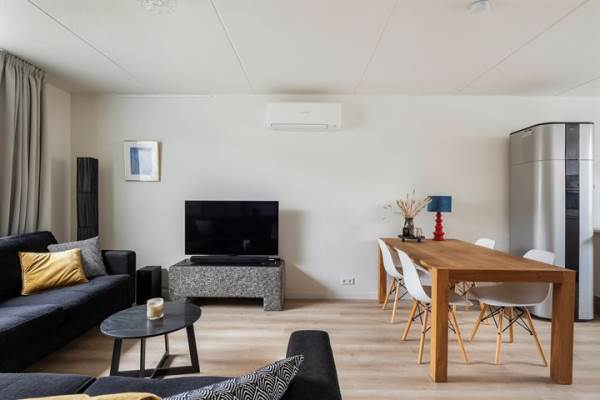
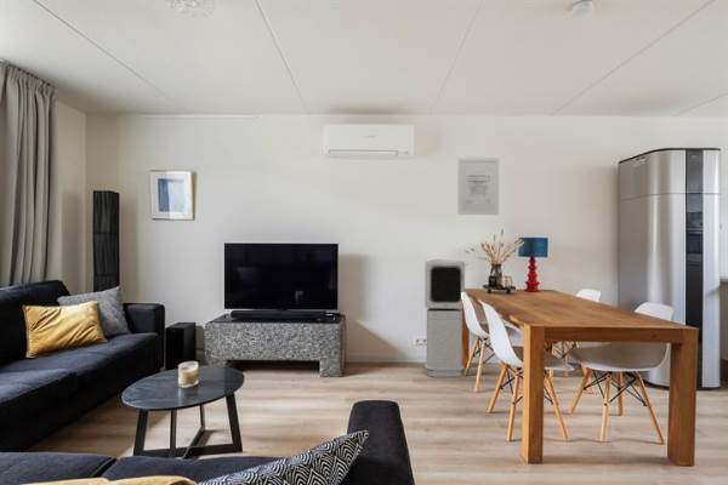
+ wall art (478, 186)
+ air purifier (442, 315)
